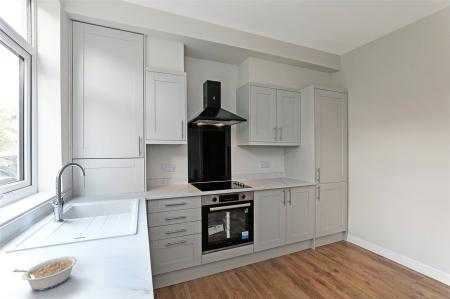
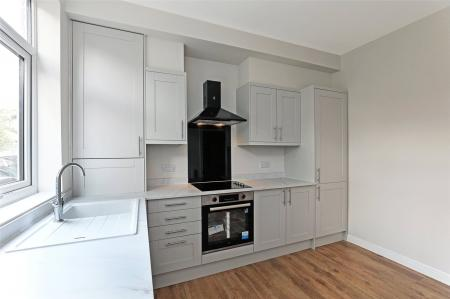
- legume (49, 273)
